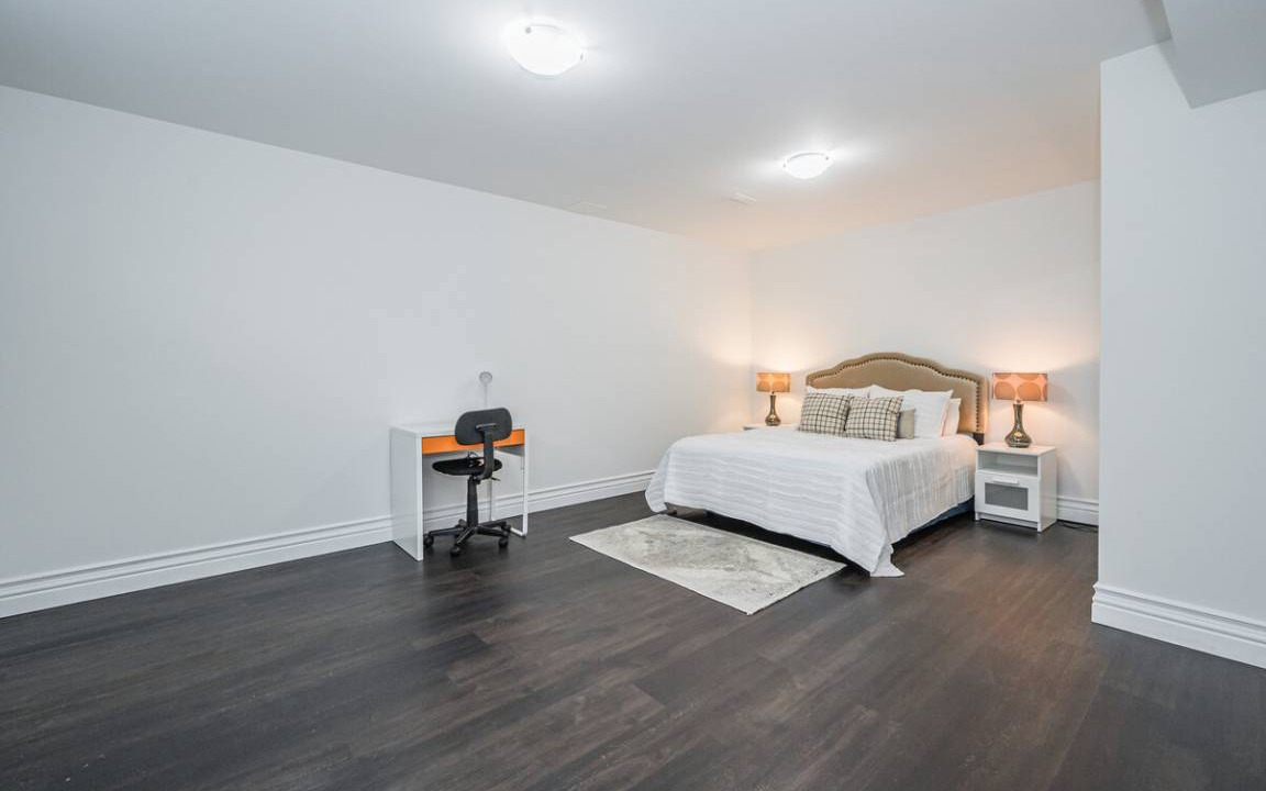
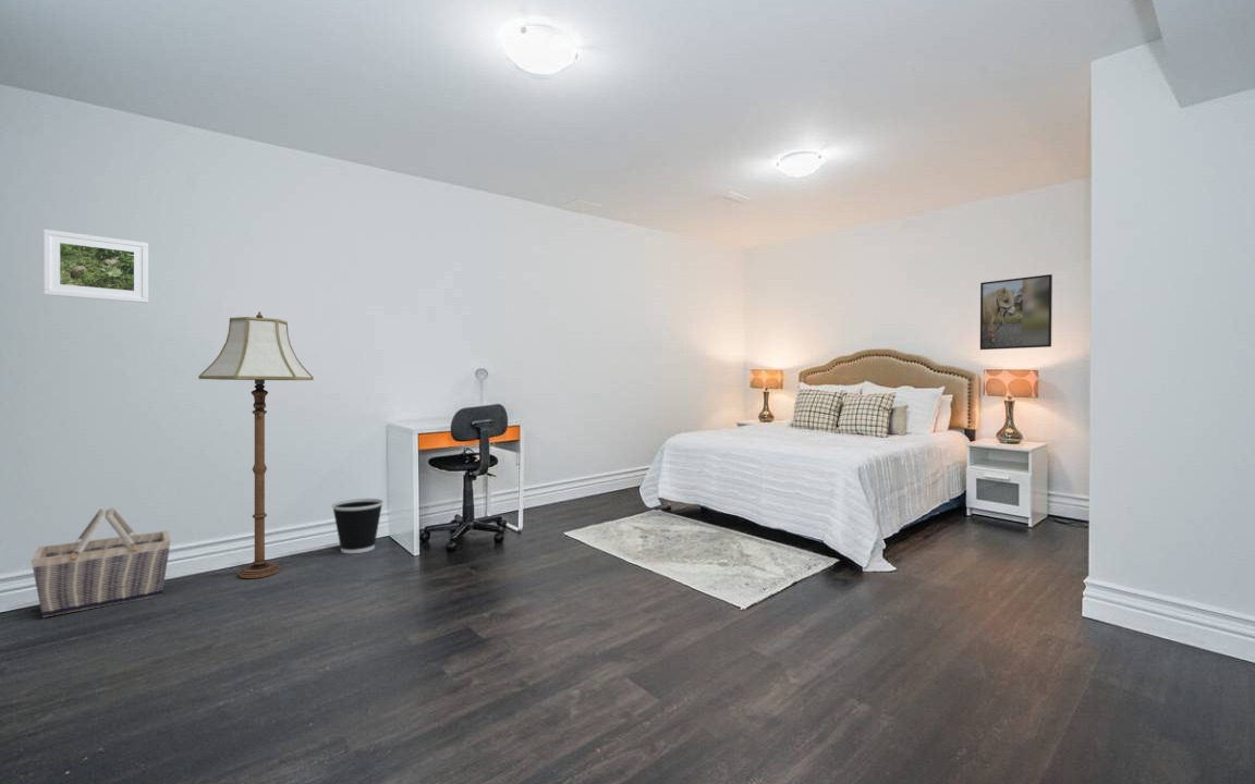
+ floor lamp (258, 442)
+ wastebasket (357, 526)
+ basket (106, 554)
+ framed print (98, 267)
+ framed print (1014, 313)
